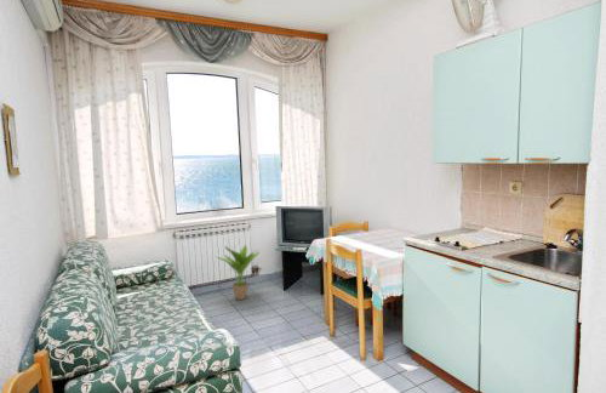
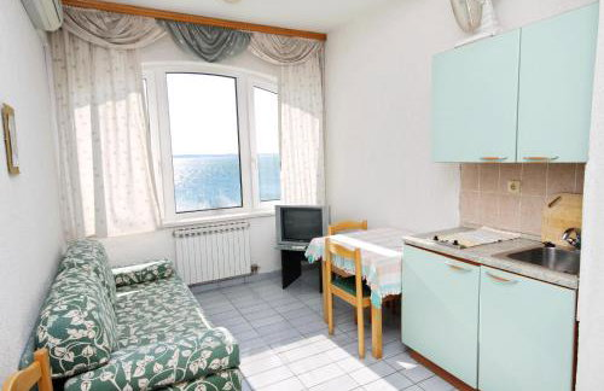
- potted plant (242, 270)
